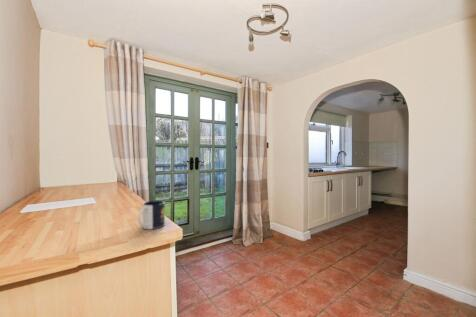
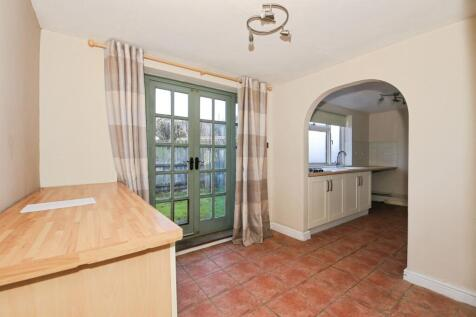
- mug (150, 215)
